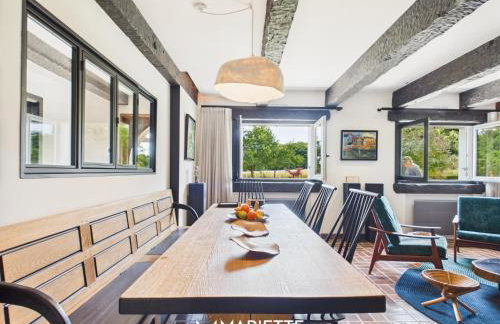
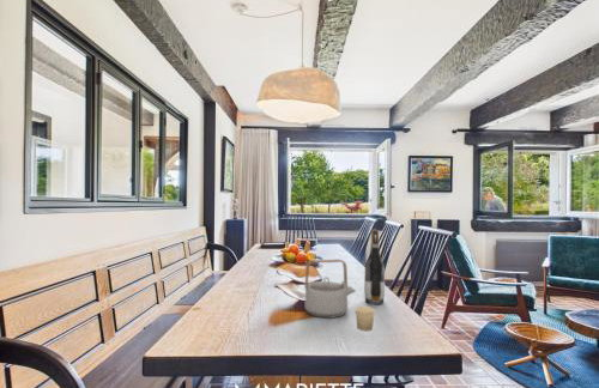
+ wine bottle (374, 266)
+ teapot (329, 285)
+ candle (364, 326)
